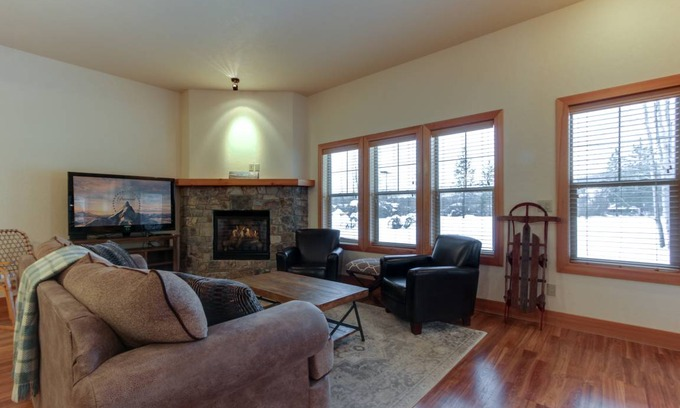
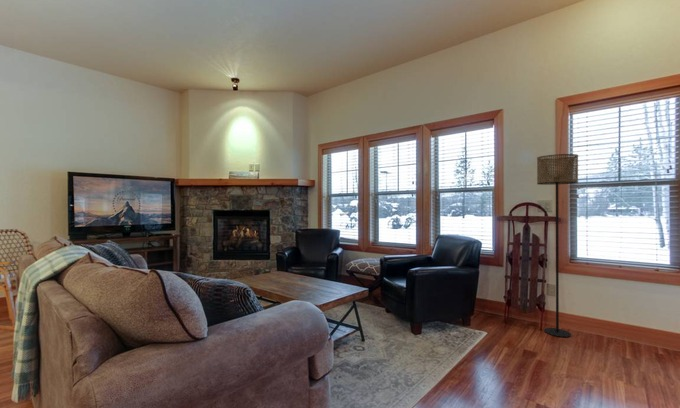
+ floor lamp (557, 244)
